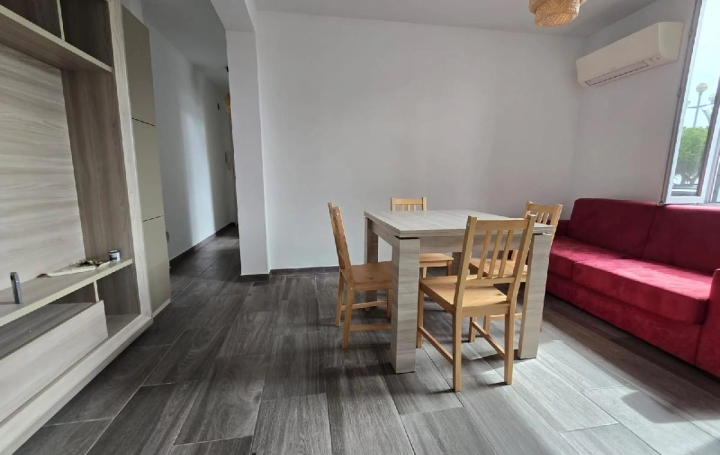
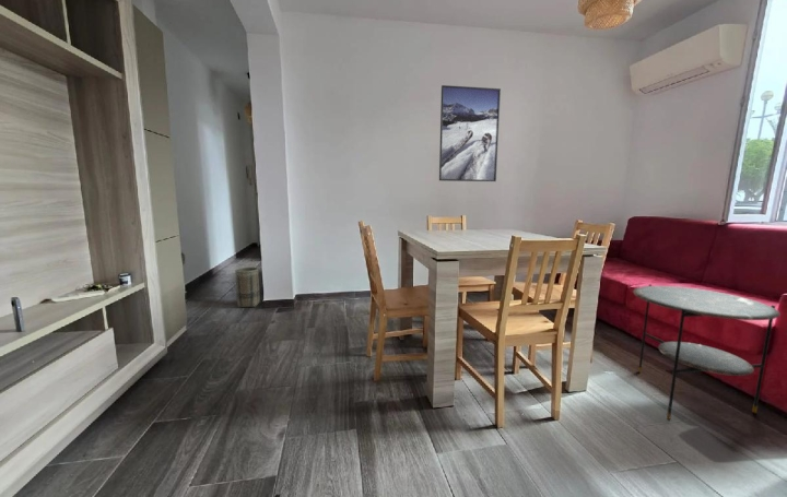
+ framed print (469, 134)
+ side table (690, 348)
+ basket (247, 286)
